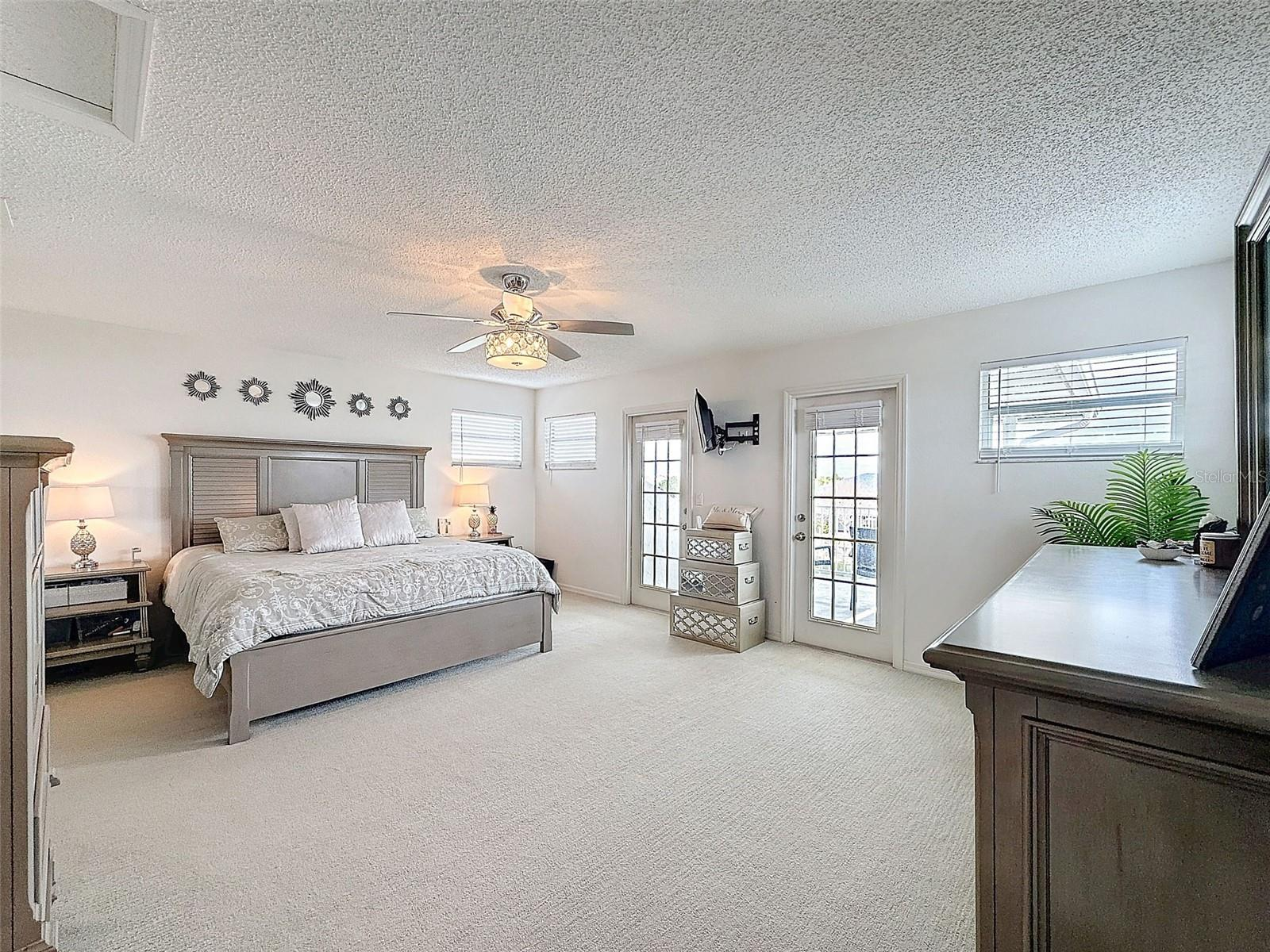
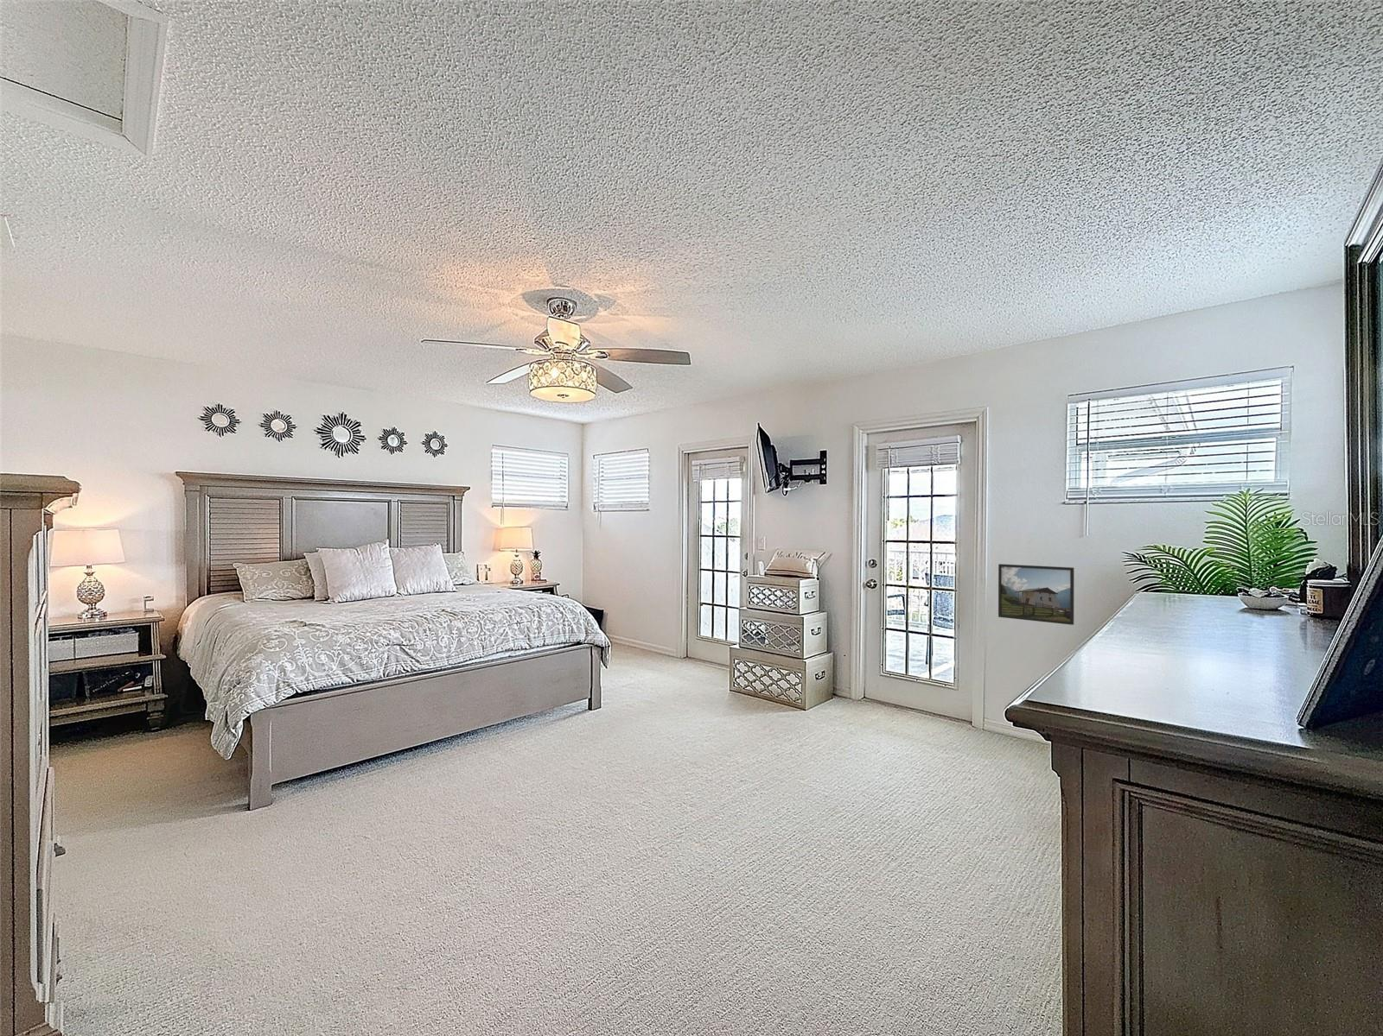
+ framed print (1035, 593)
